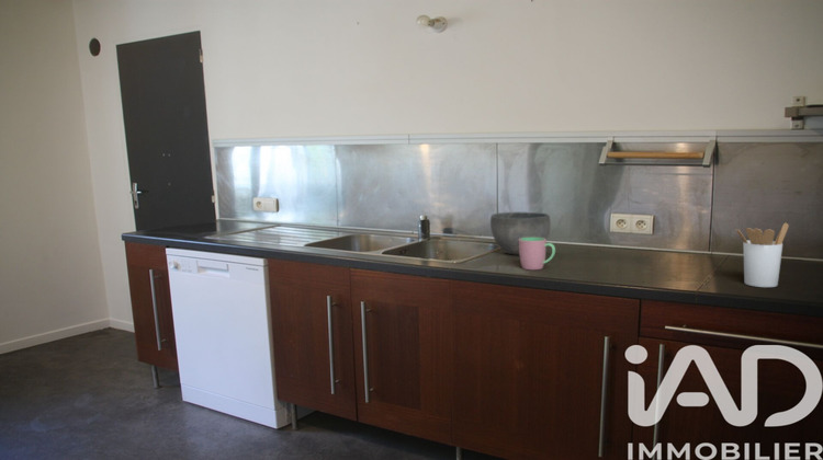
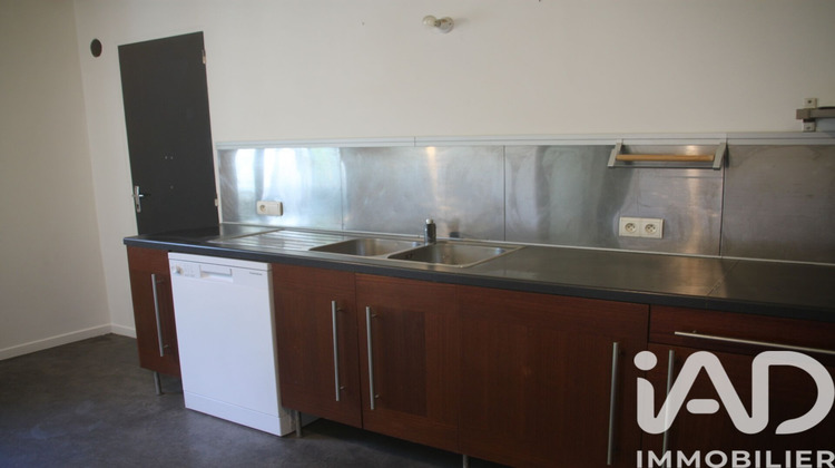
- utensil holder (760, 254)
- bowl (520, 233)
- cup (537, 253)
